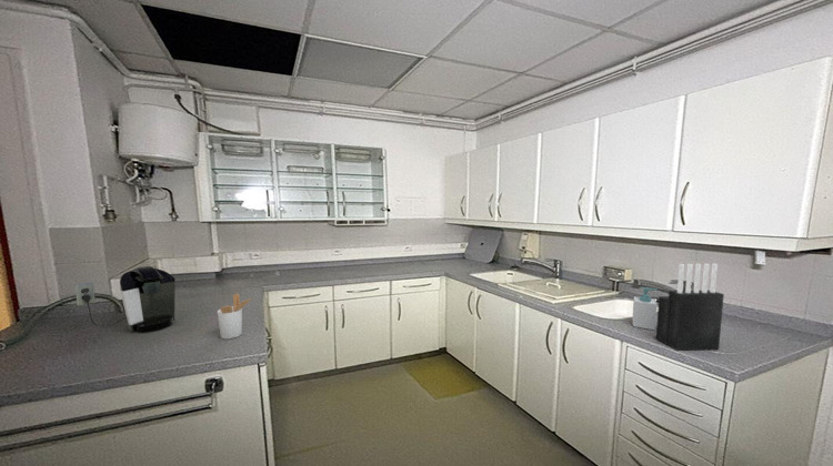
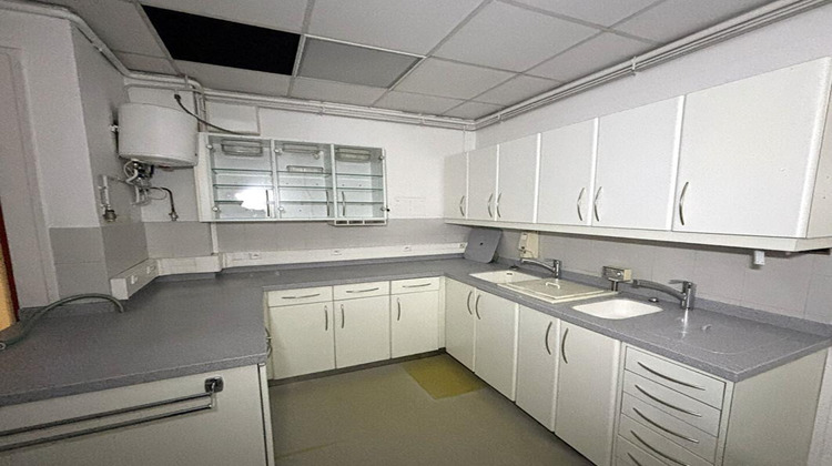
- knife block (686, 303)
- utensil holder (235, 315)
- coffee maker (132, 298)
- soap bottle (644, 306)
